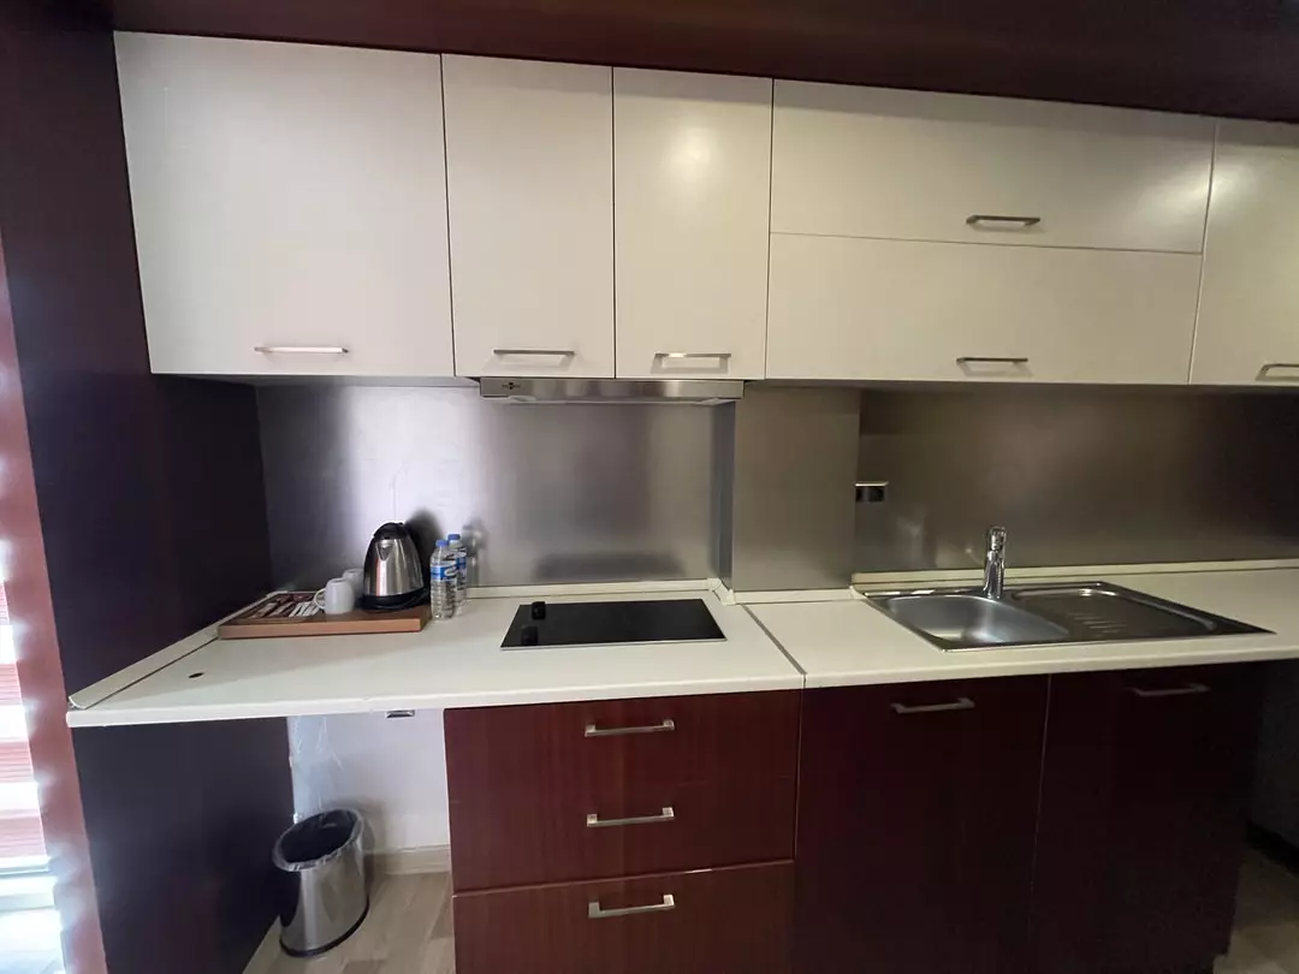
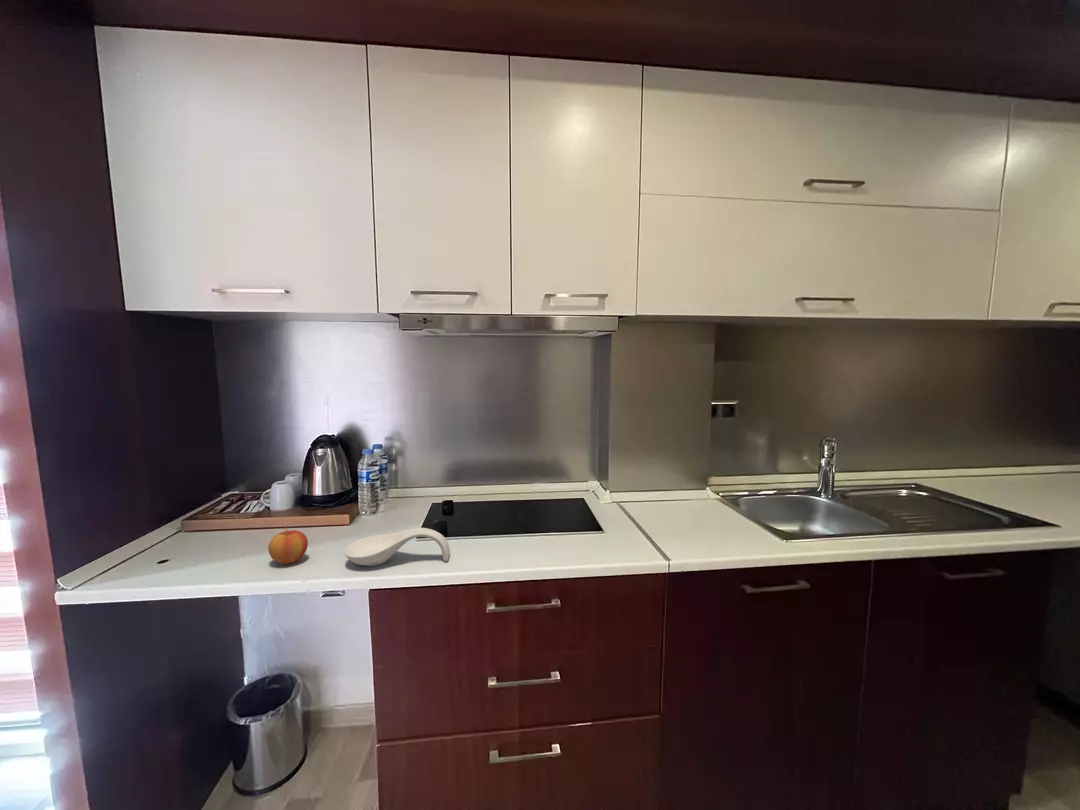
+ spoon rest (397, 545)
+ apple (288, 544)
